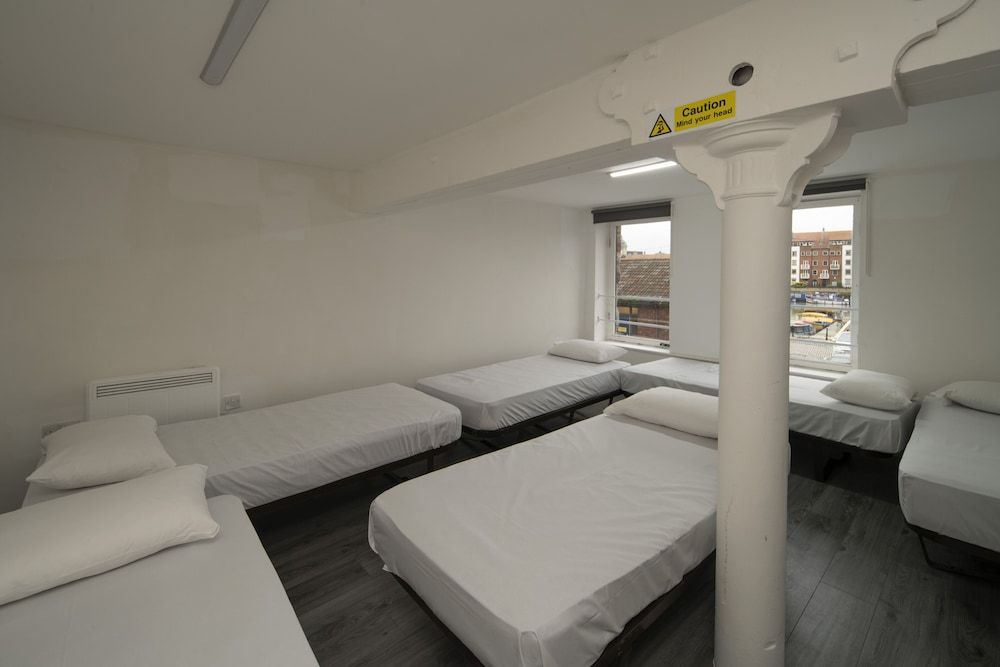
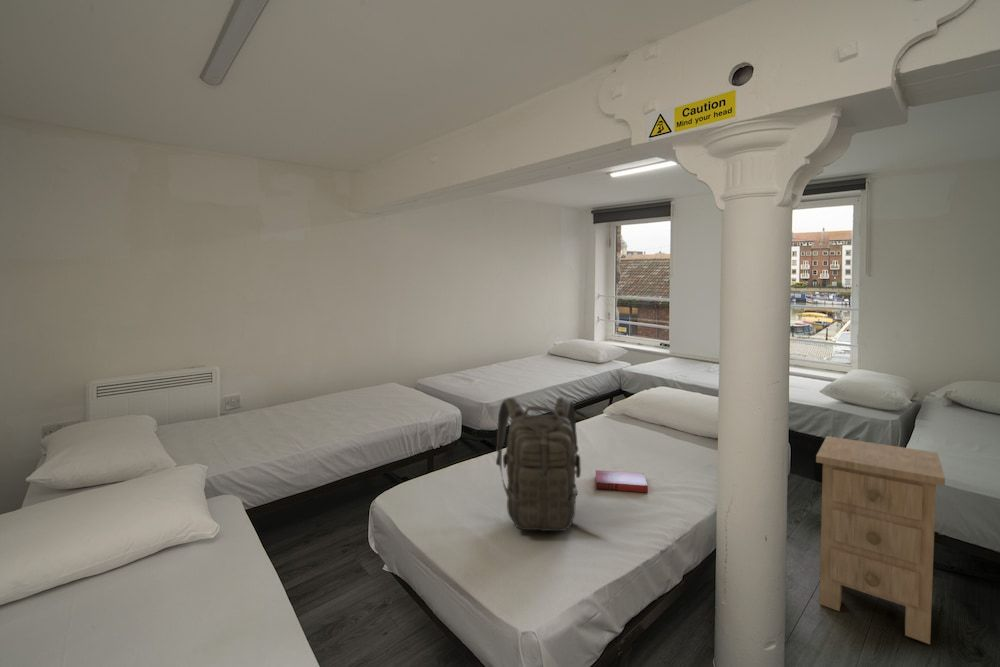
+ hardback book (620, 480)
+ nightstand (874, 530)
+ backpack (539, 457)
